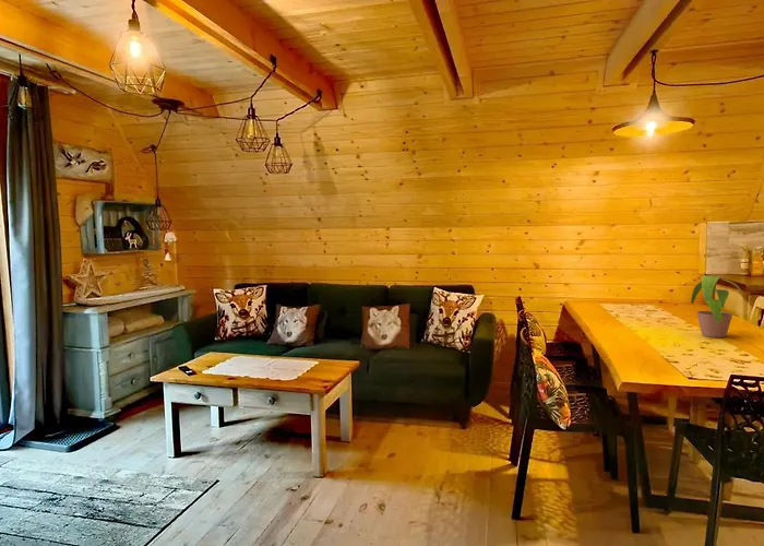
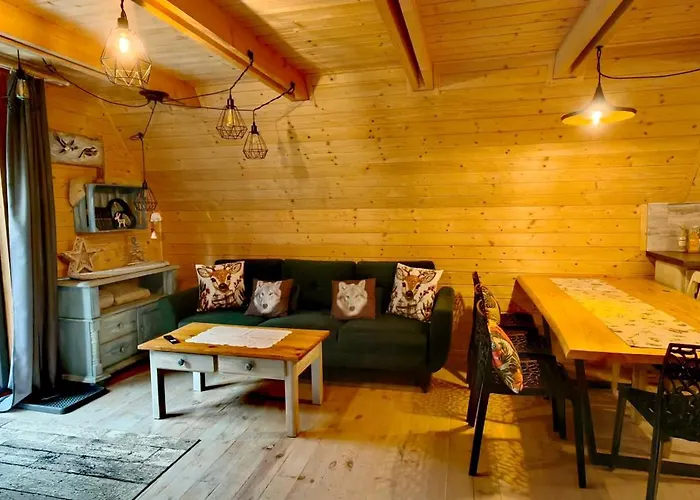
- potted plant (715, 305)
